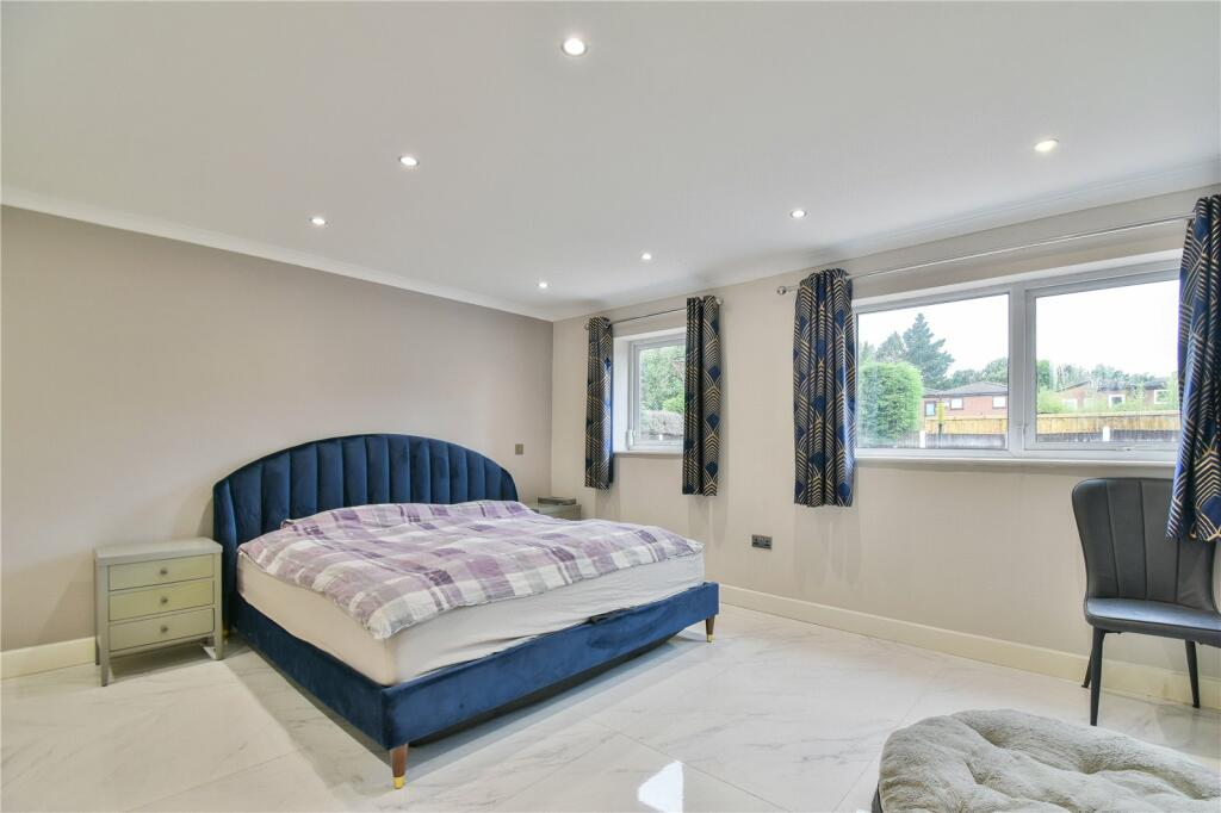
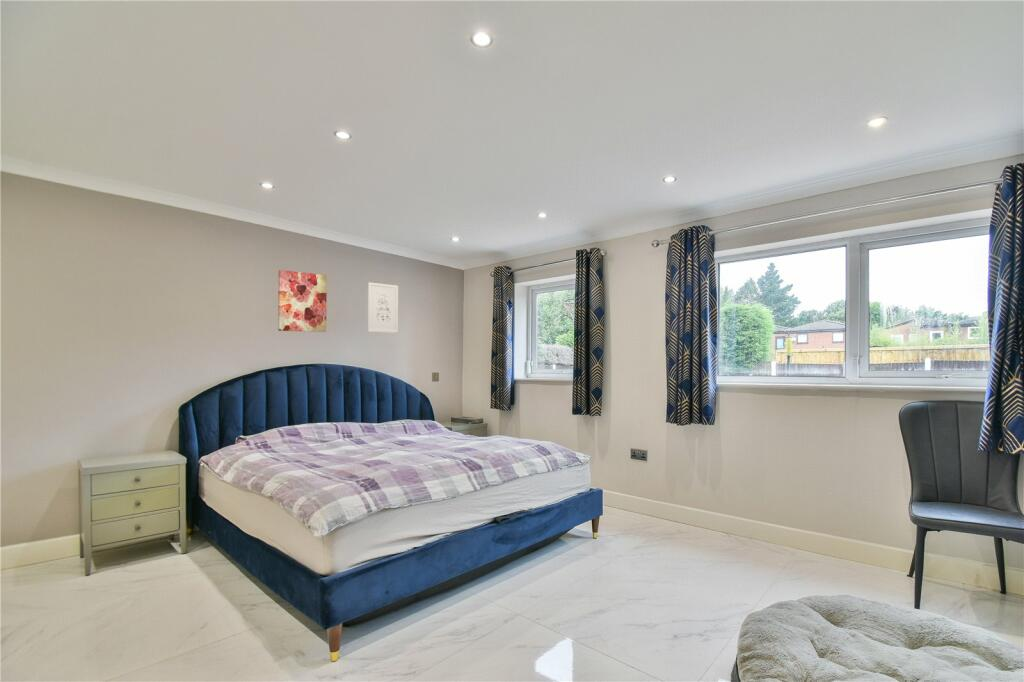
+ wall art (303, 302)
+ wall art (383, 308)
